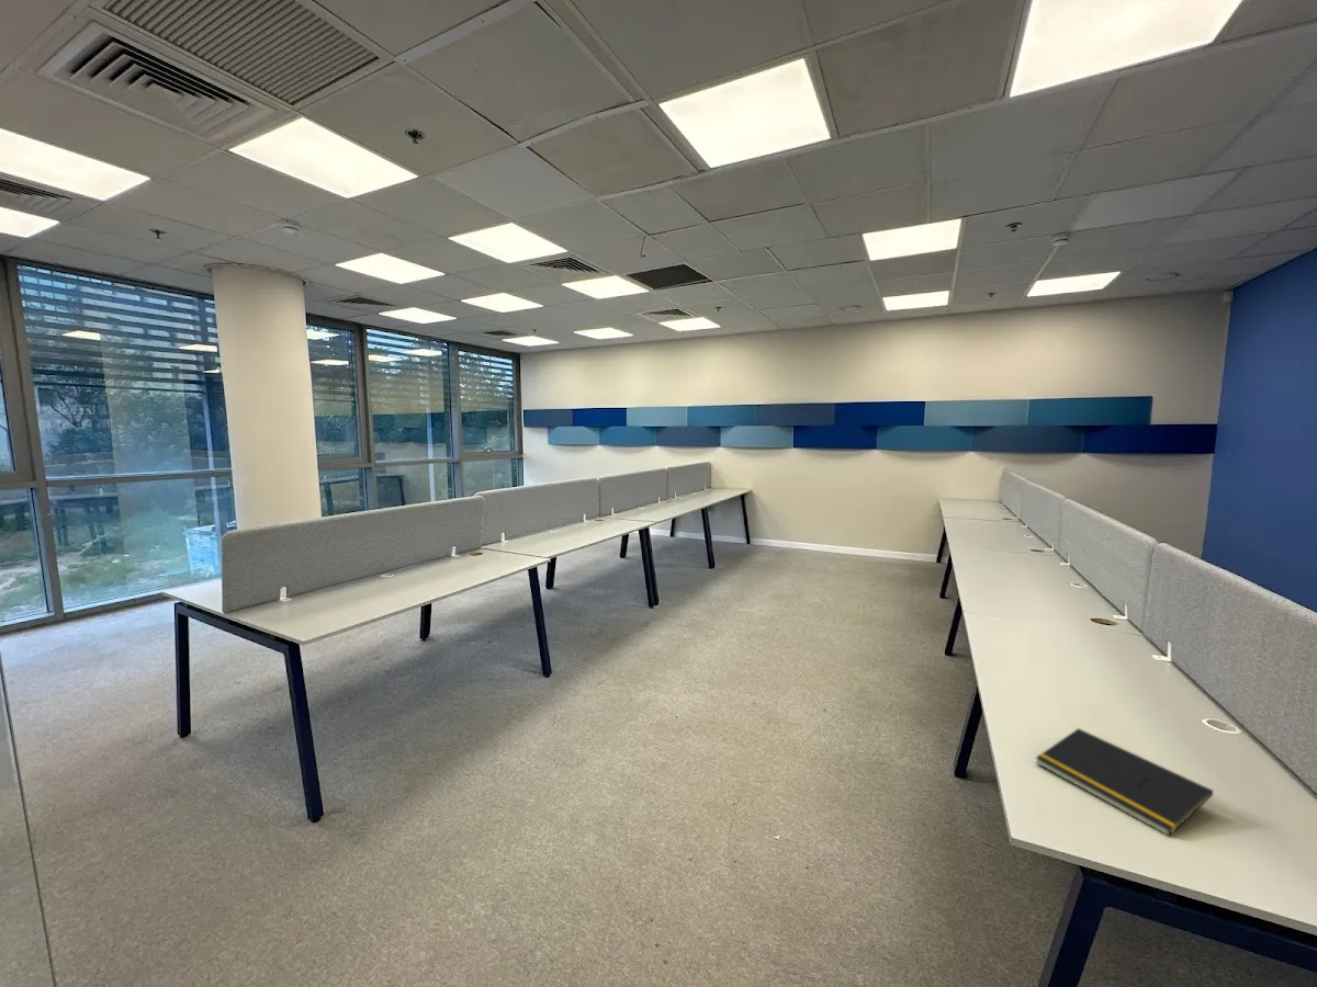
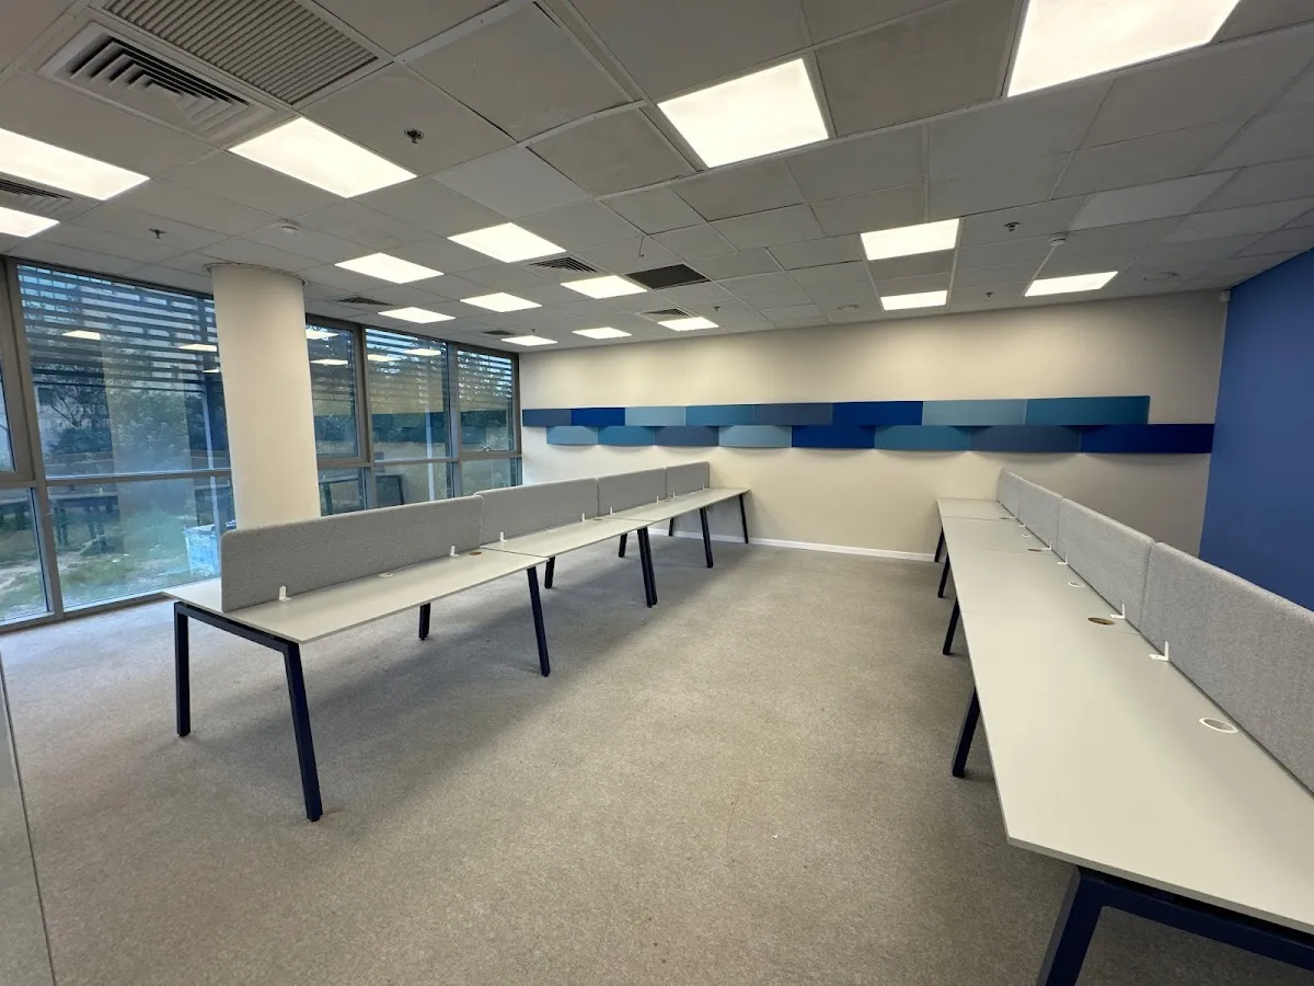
- notepad (1117, 775)
